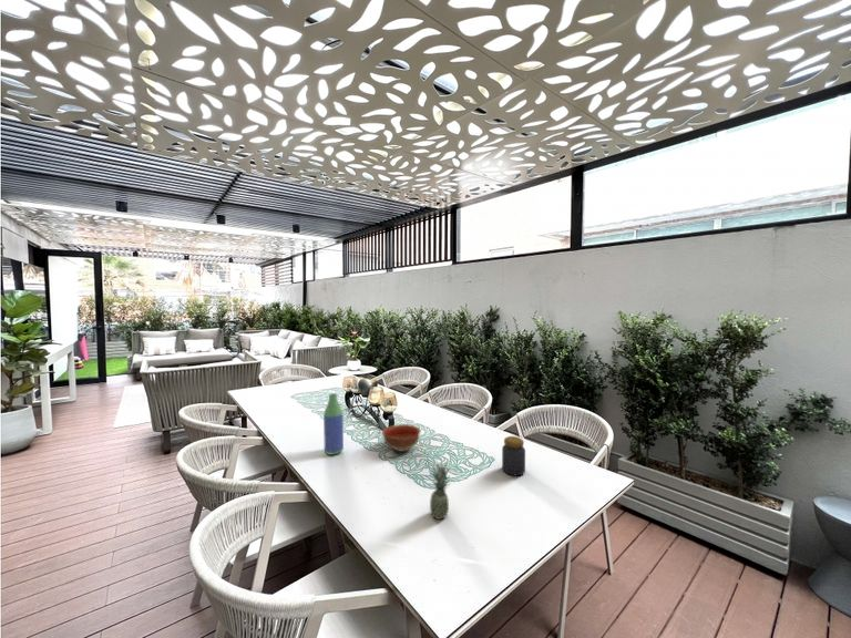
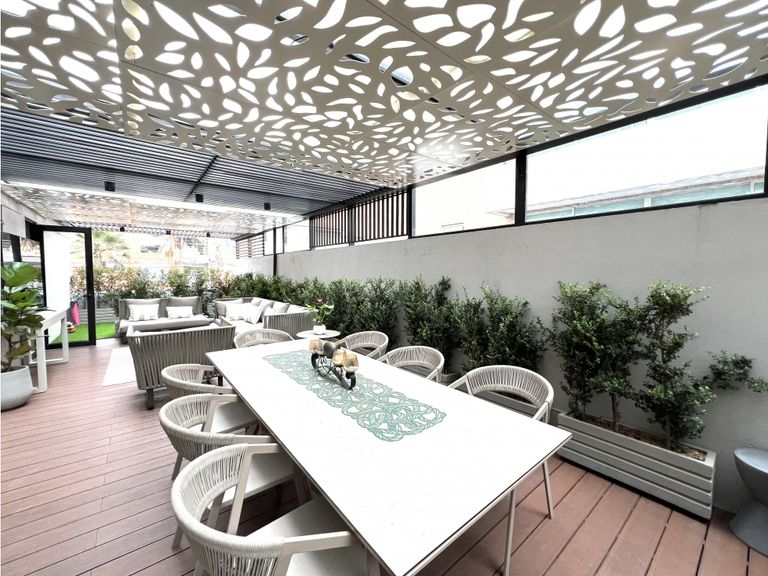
- jar (513, 454)
- fruit (440, 488)
- bowl (401, 439)
- bottle (334, 423)
